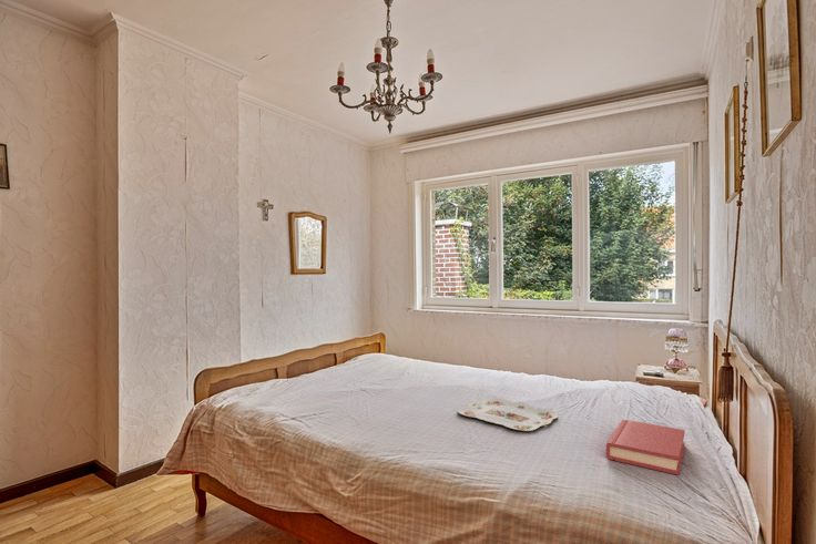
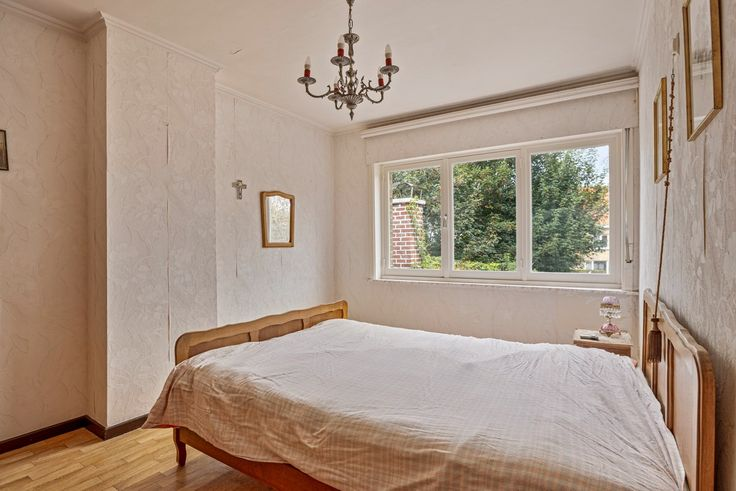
- hardback book (646, 443)
- serving tray (507, 413)
